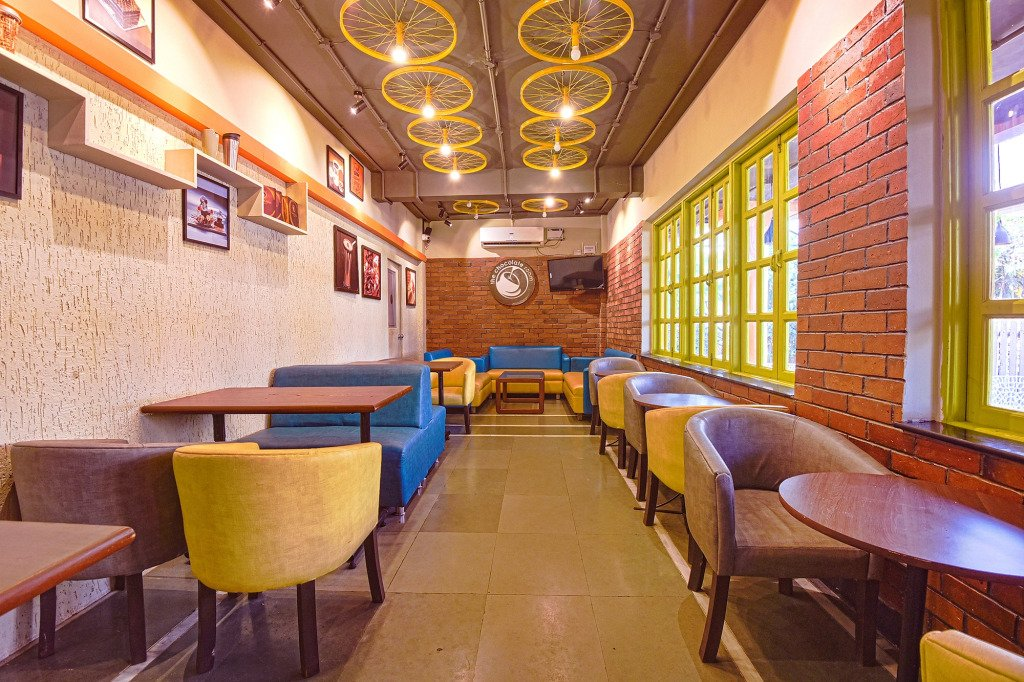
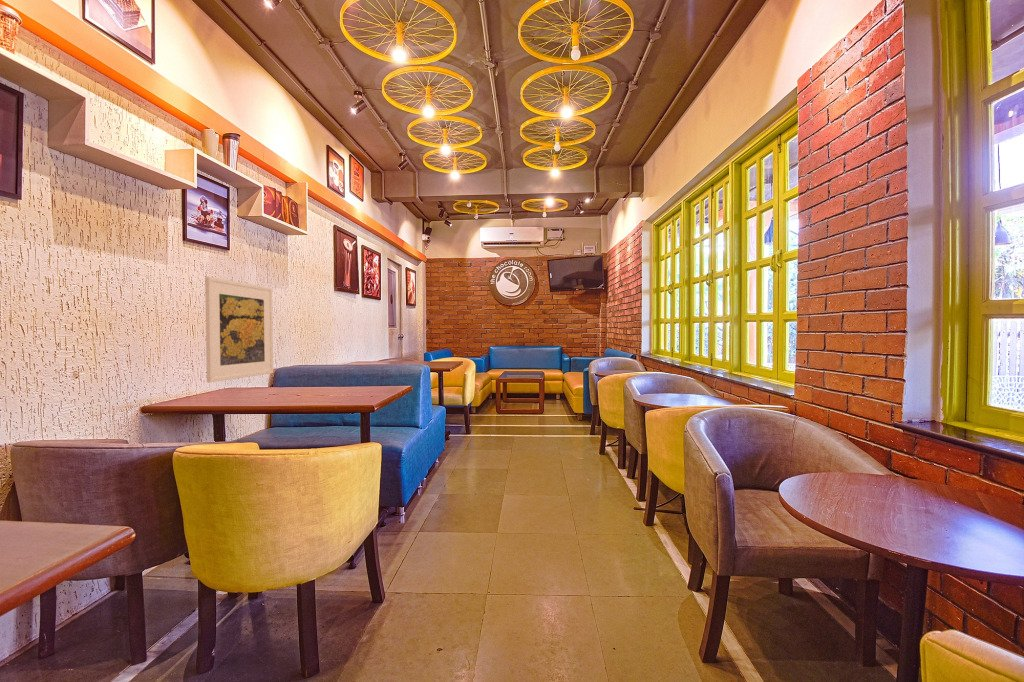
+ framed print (242, 330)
